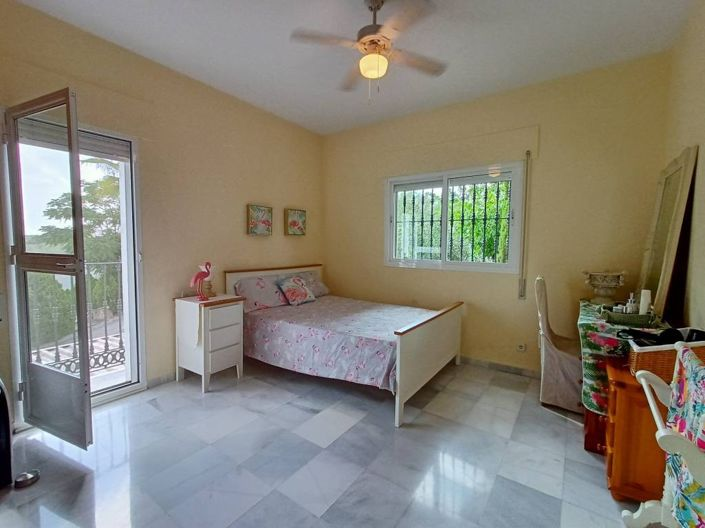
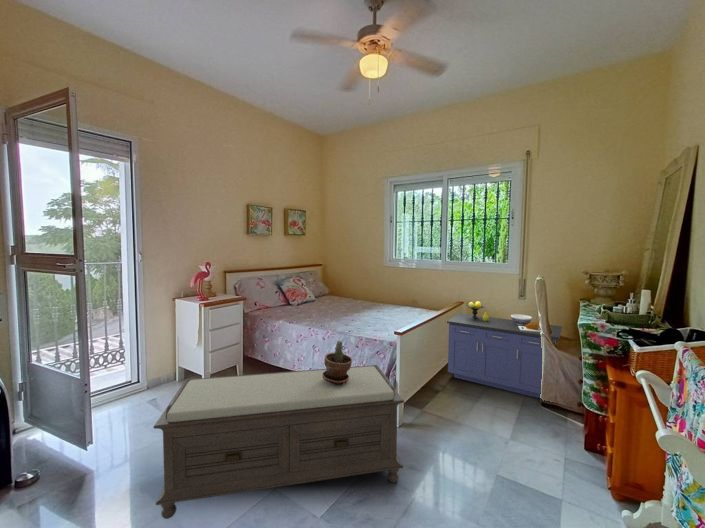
+ bench (288, 429)
+ potted plant (337, 359)
+ storage cabinet (501, 344)
